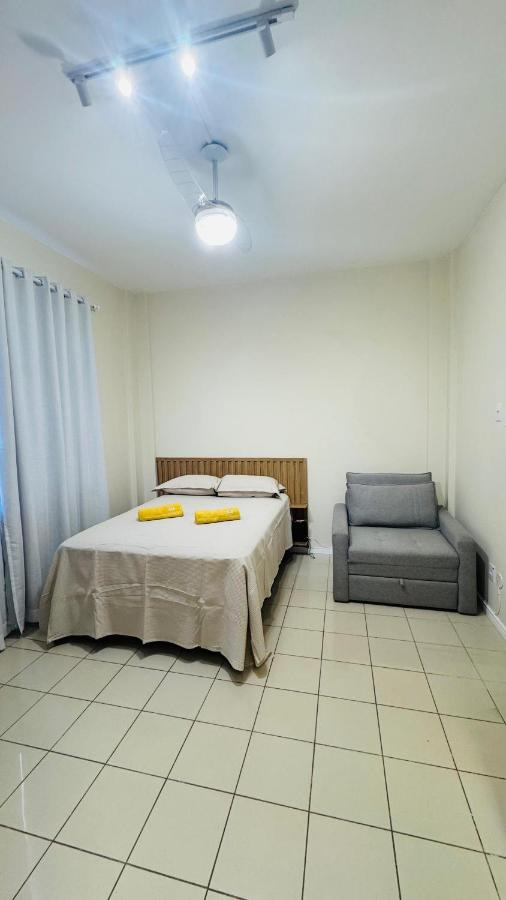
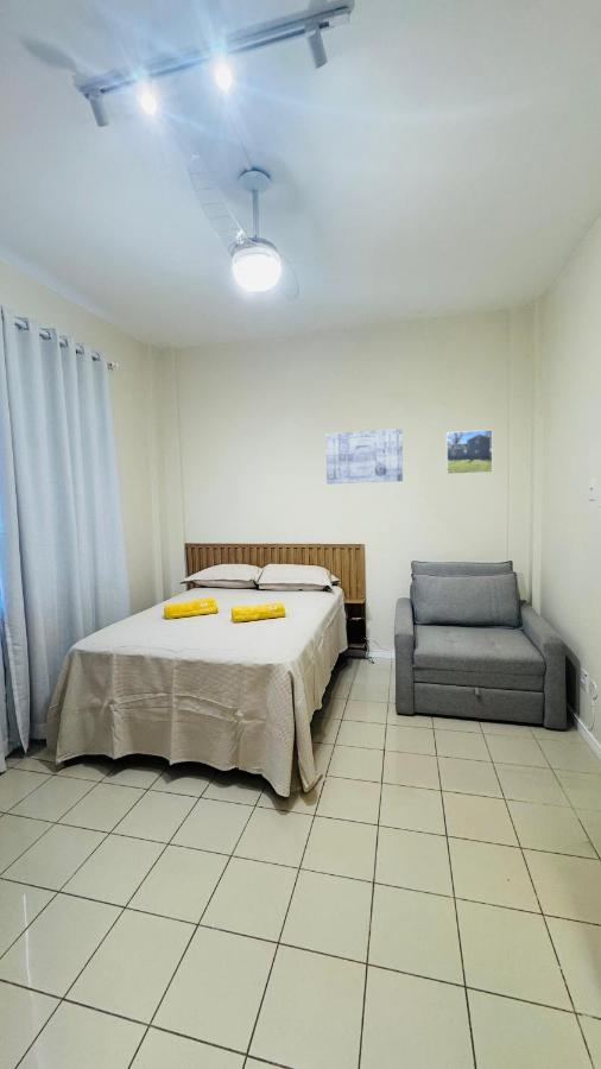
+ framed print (468, 451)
+ wall art (363, 457)
